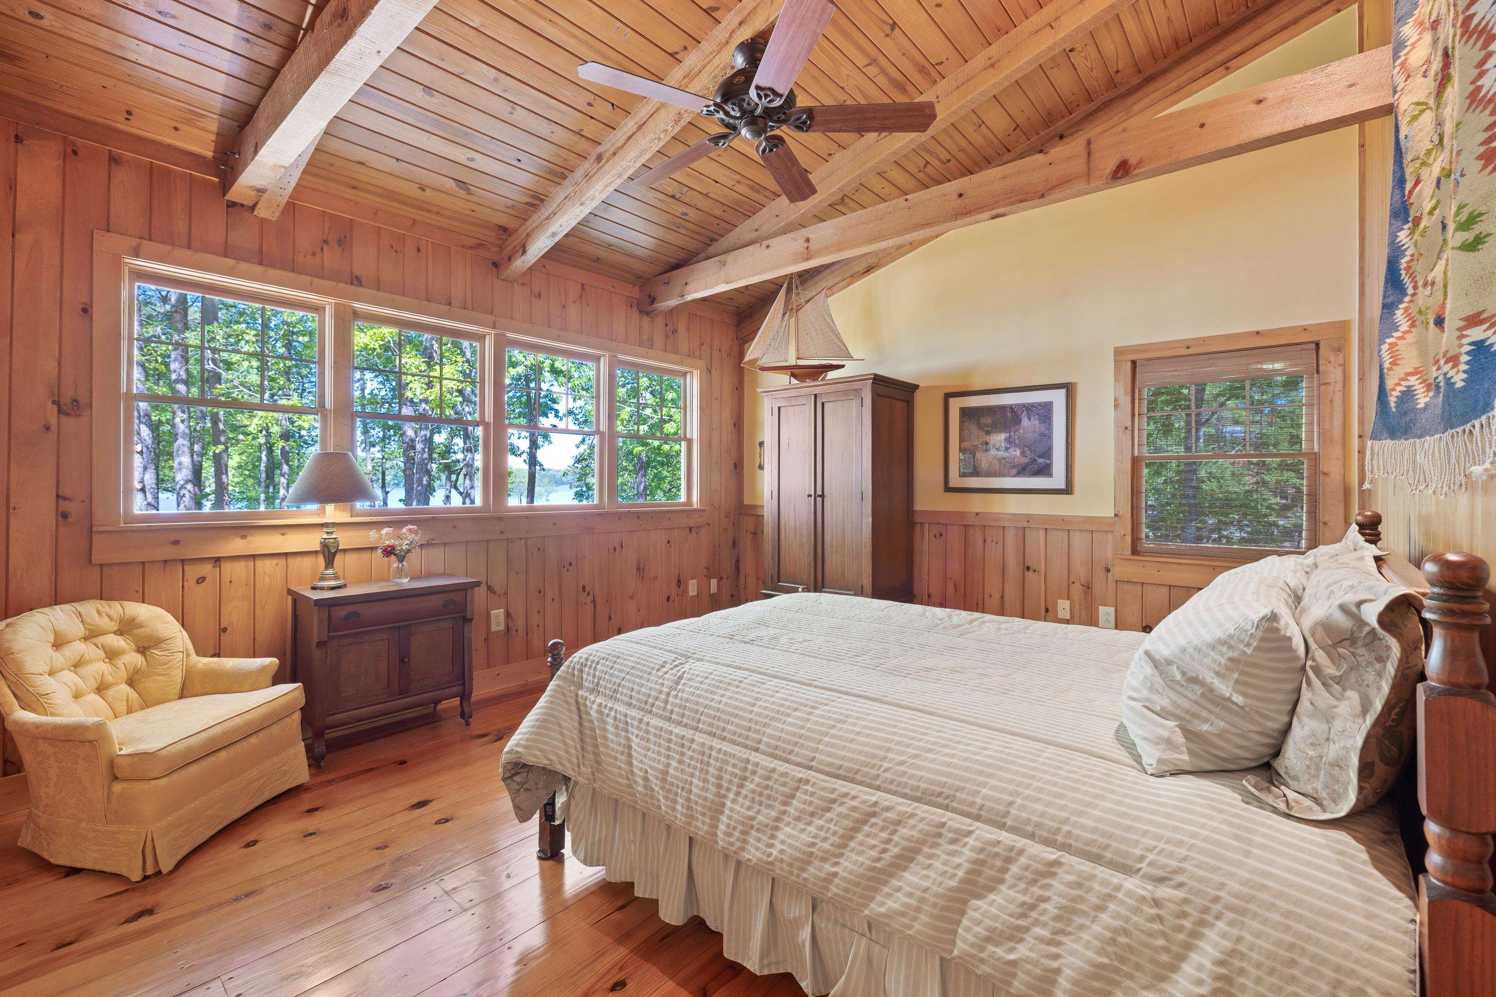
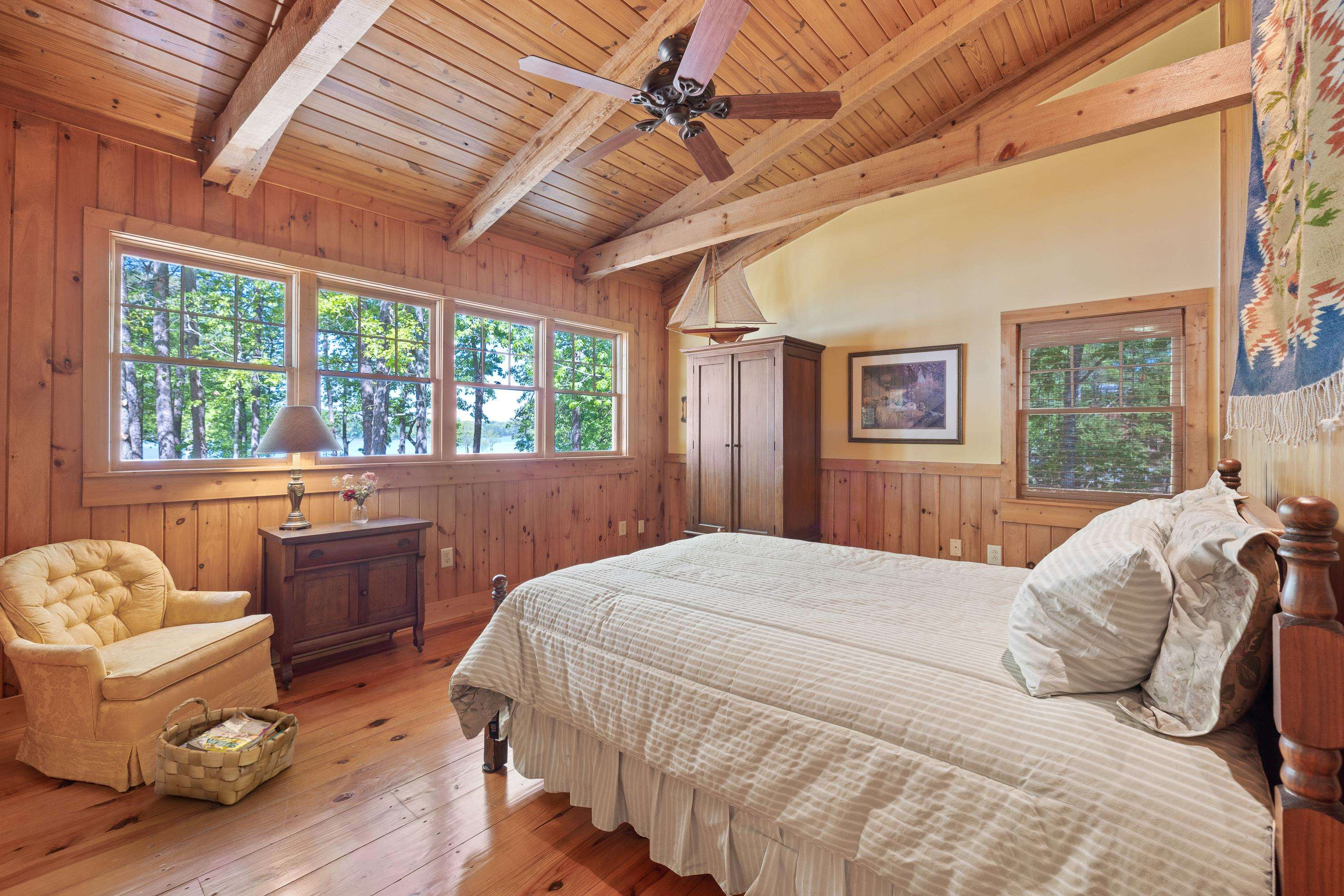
+ woven basket (232, 741)
